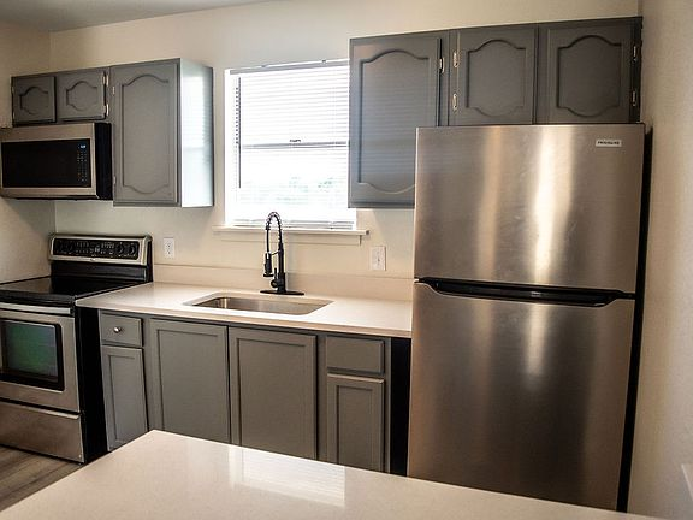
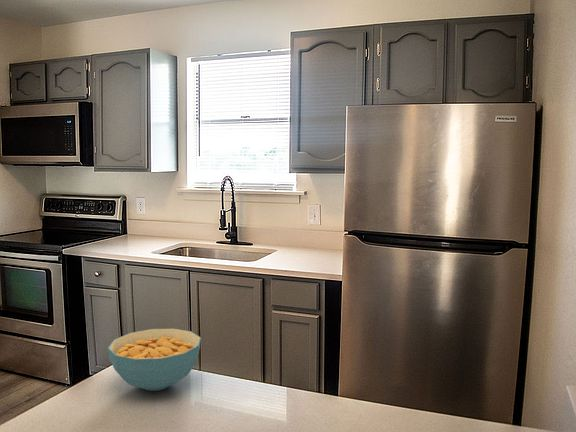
+ cereal bowl (156, 363)
